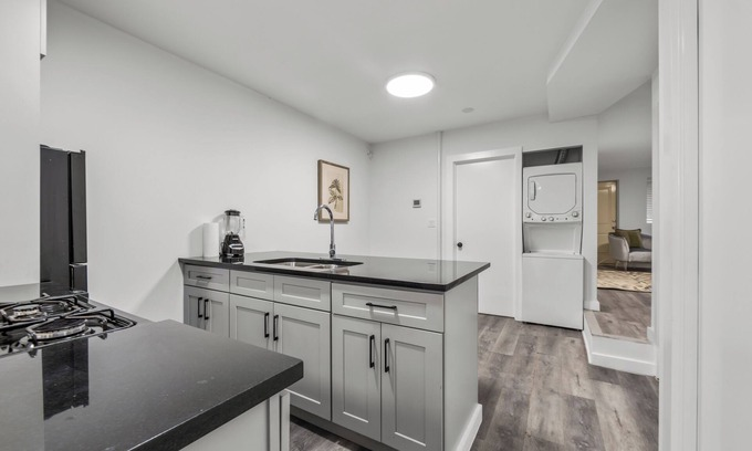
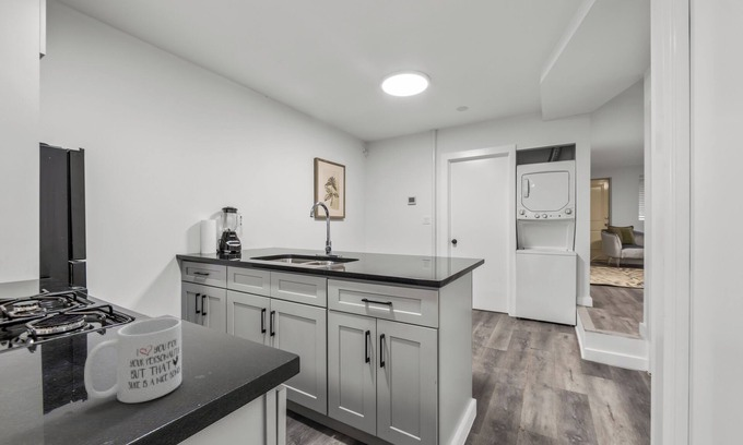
+ mug (137, 360)
